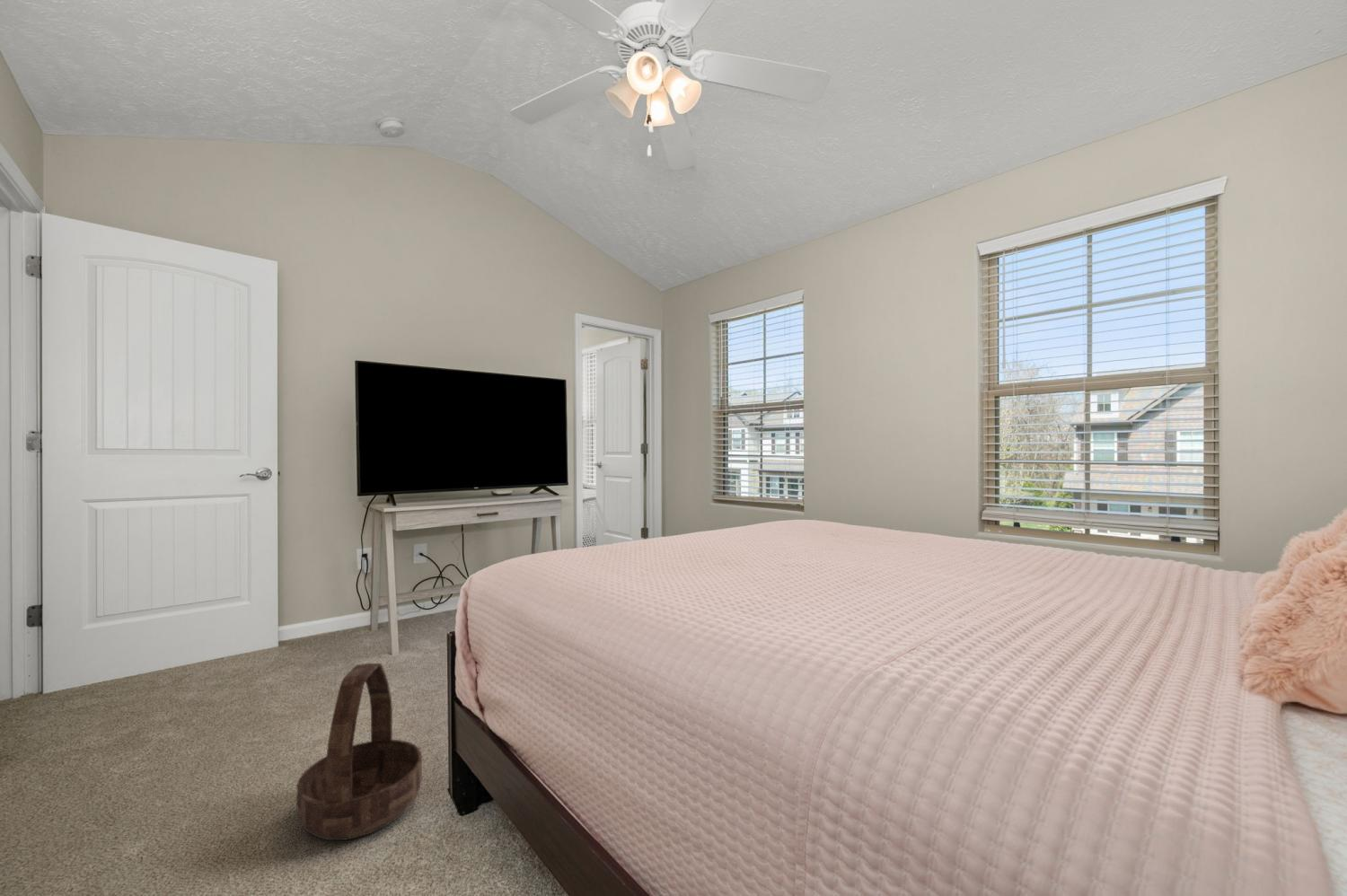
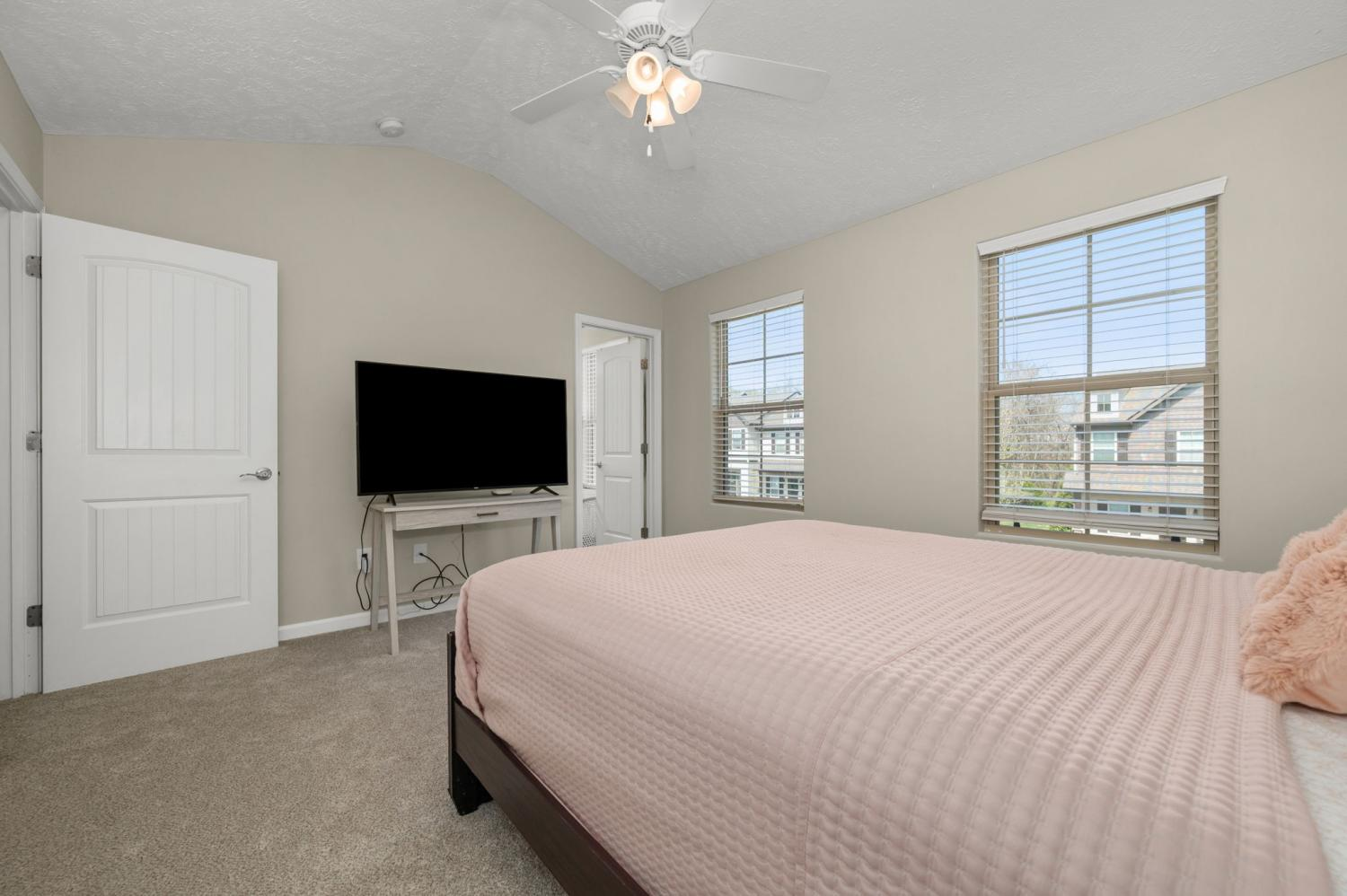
- basket (363, 742)
